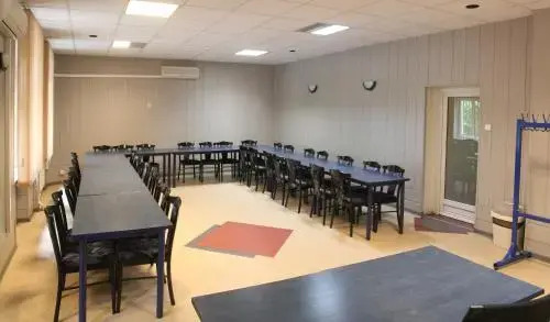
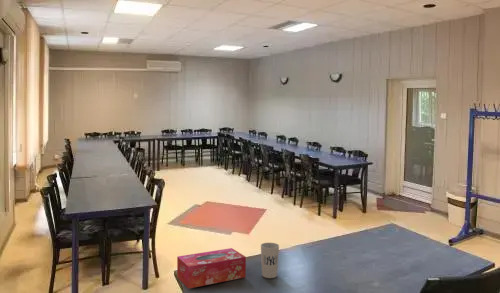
+ cup (269, 260)
+ tissue box (211, 266)
